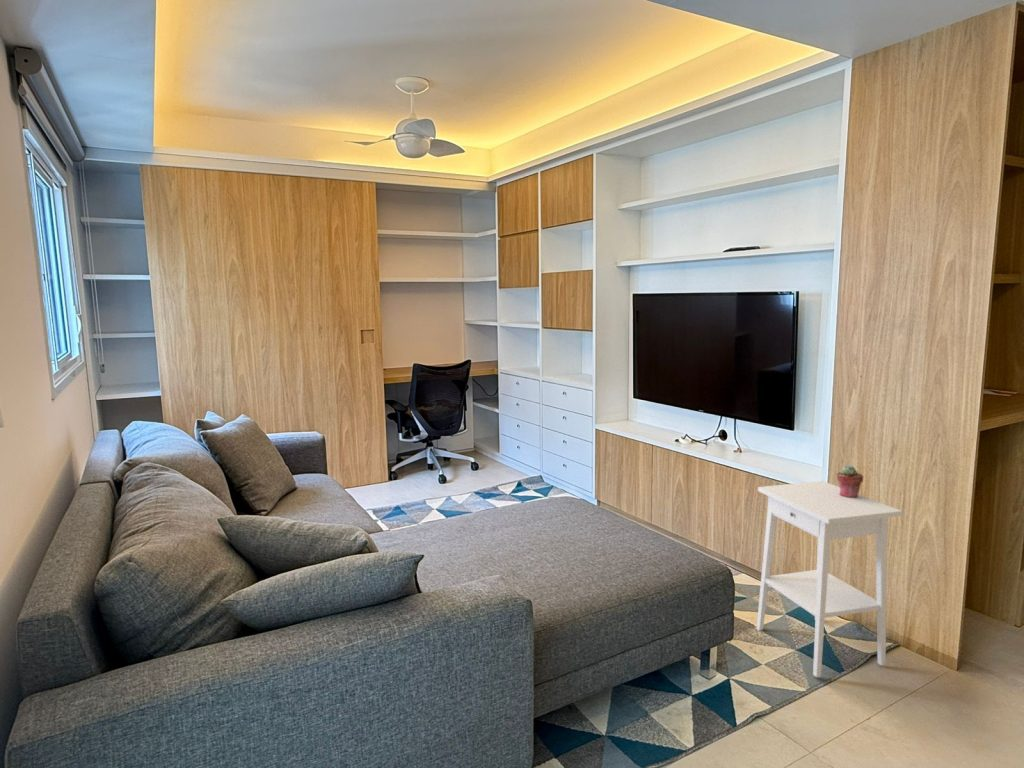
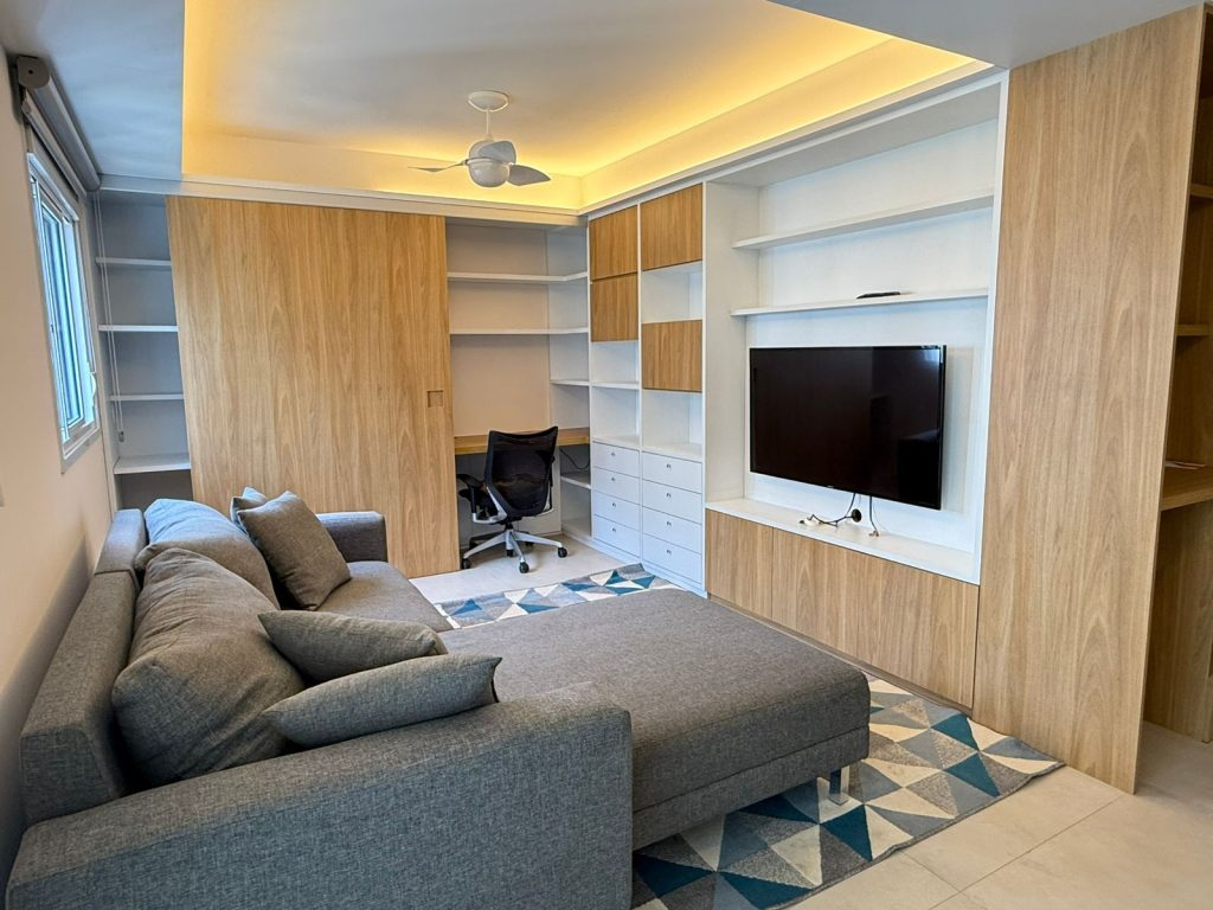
- potted succulent (849, 480)
- side table (821, 573)
